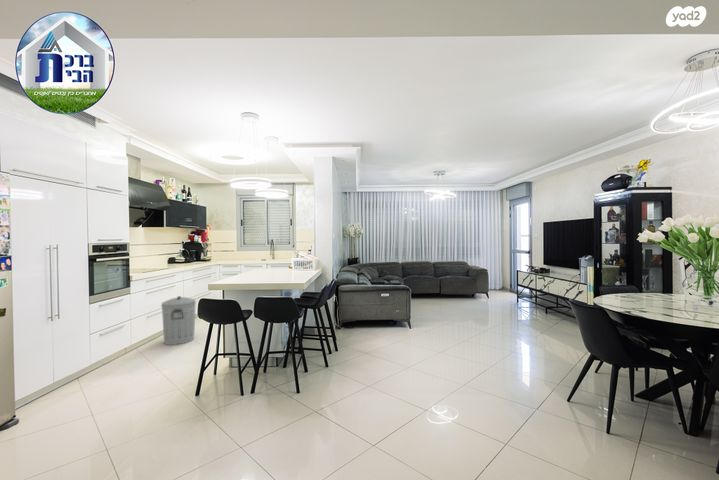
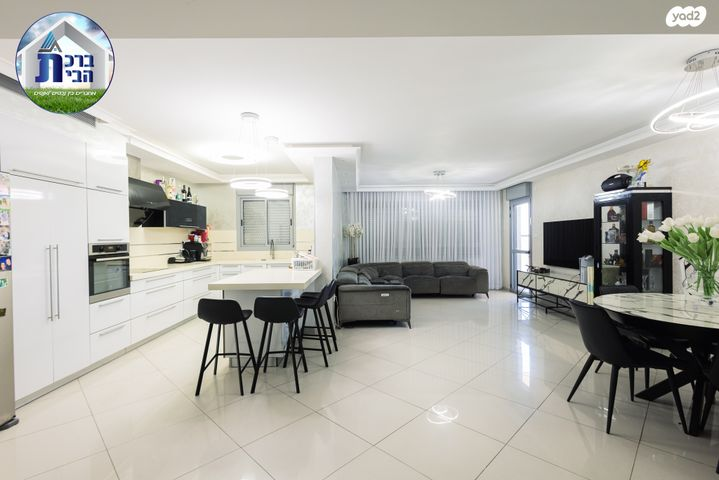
- trash can (179, 318)
